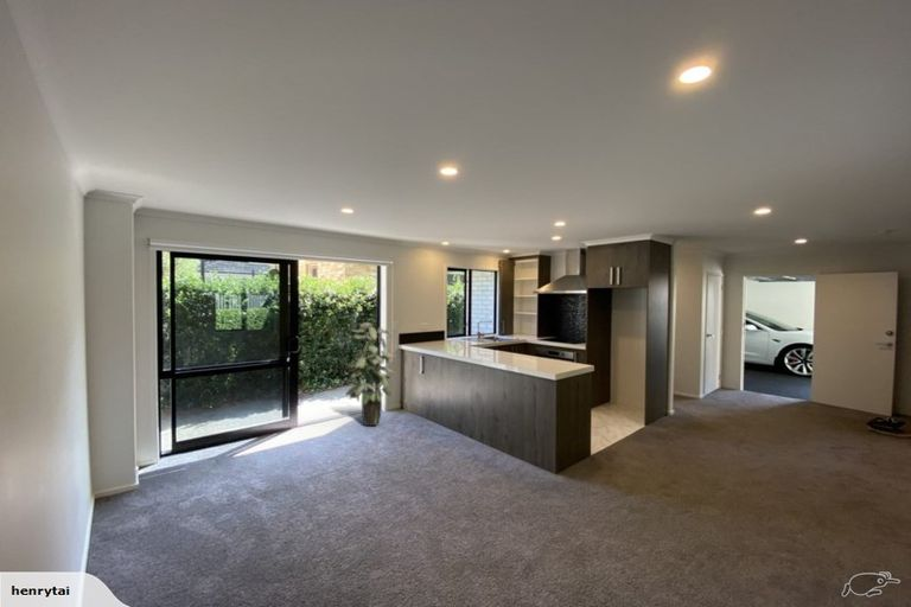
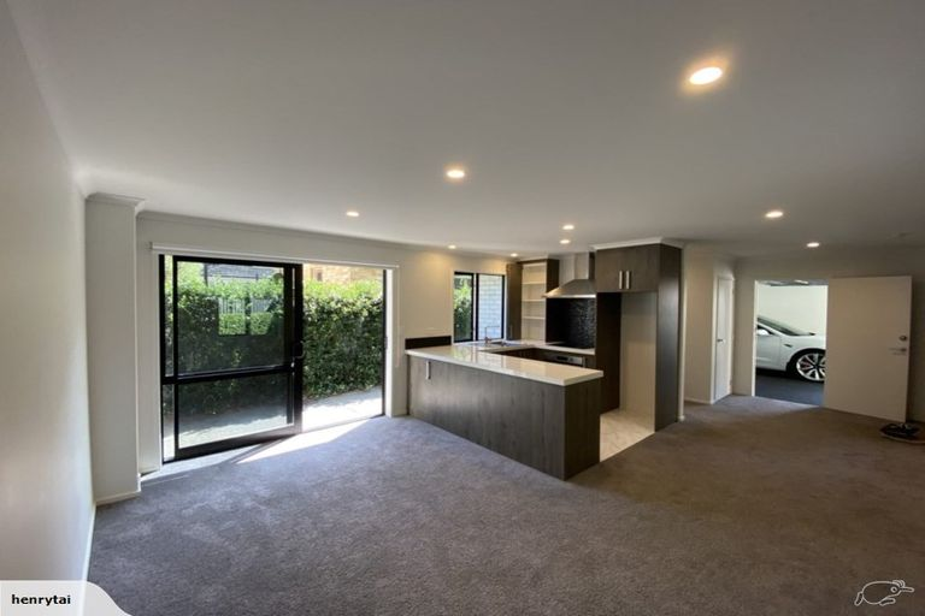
- indoor plant (369, 372)
